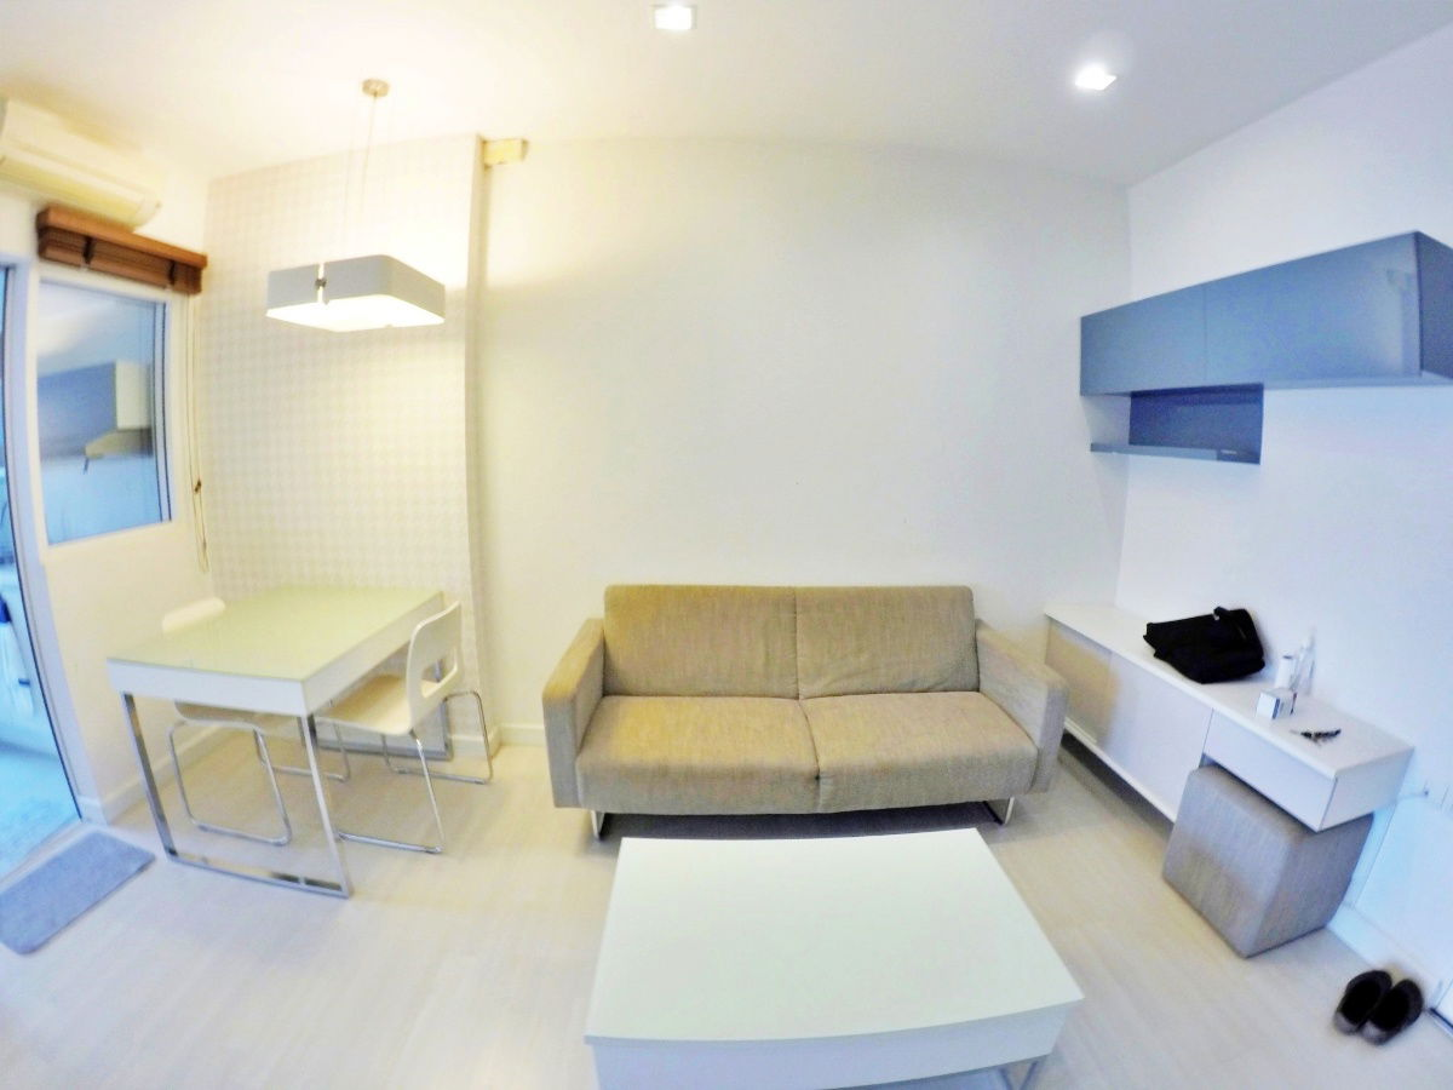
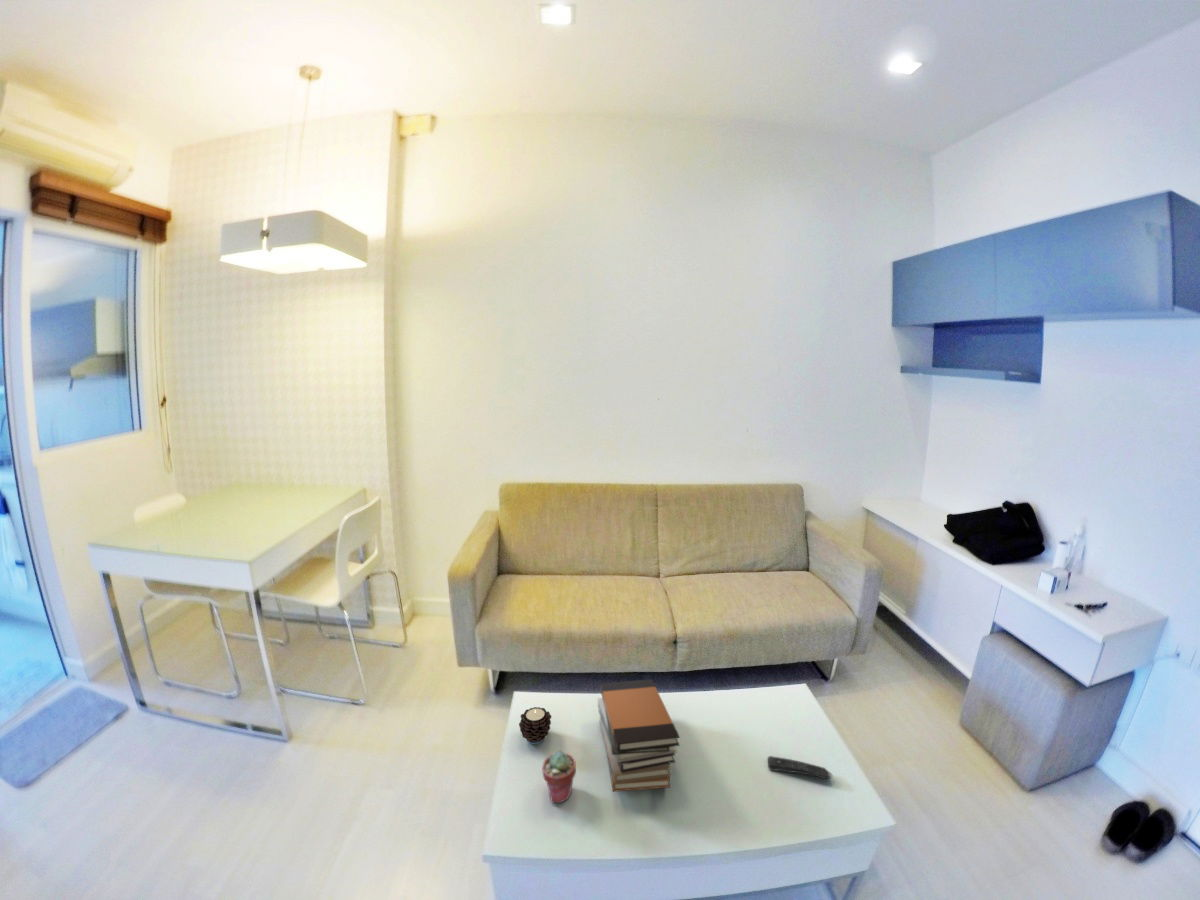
+ book stack (634, 730)
+ remote control (799, 768)
+ candle (535, 723)
+ potted succulent (559, 773)
